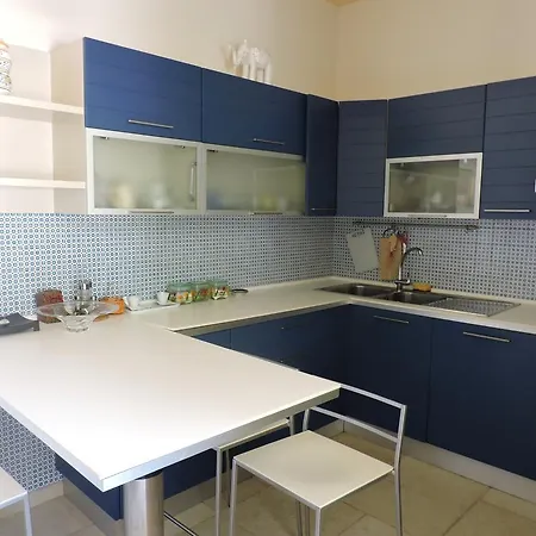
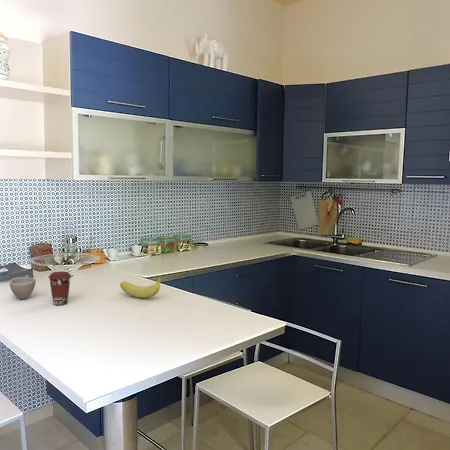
+ fruit (140, 286)
+ cup (20, 288)
+ coffee cup (60, 288)
